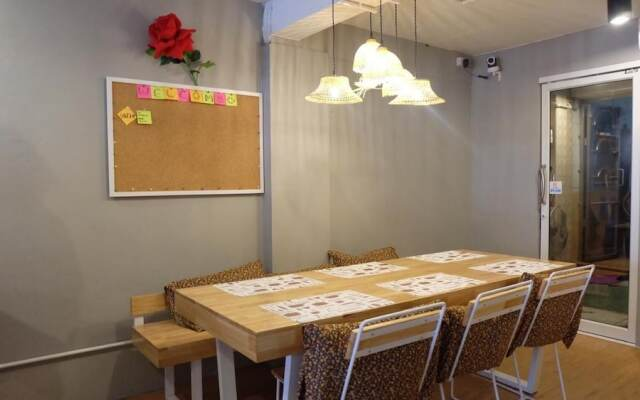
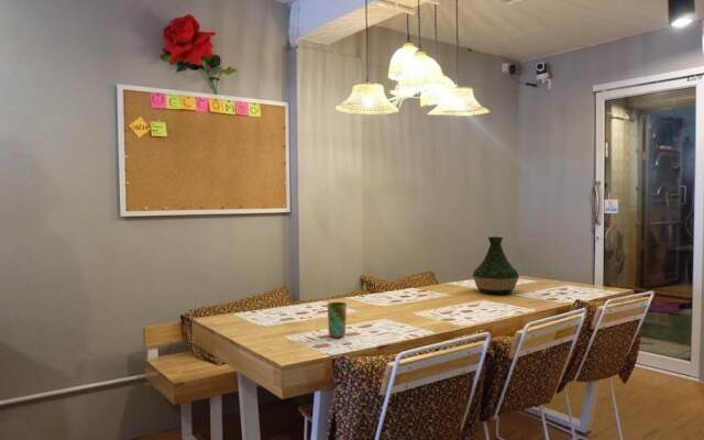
+ cup (337, 319)
+ vase (495, 264)
